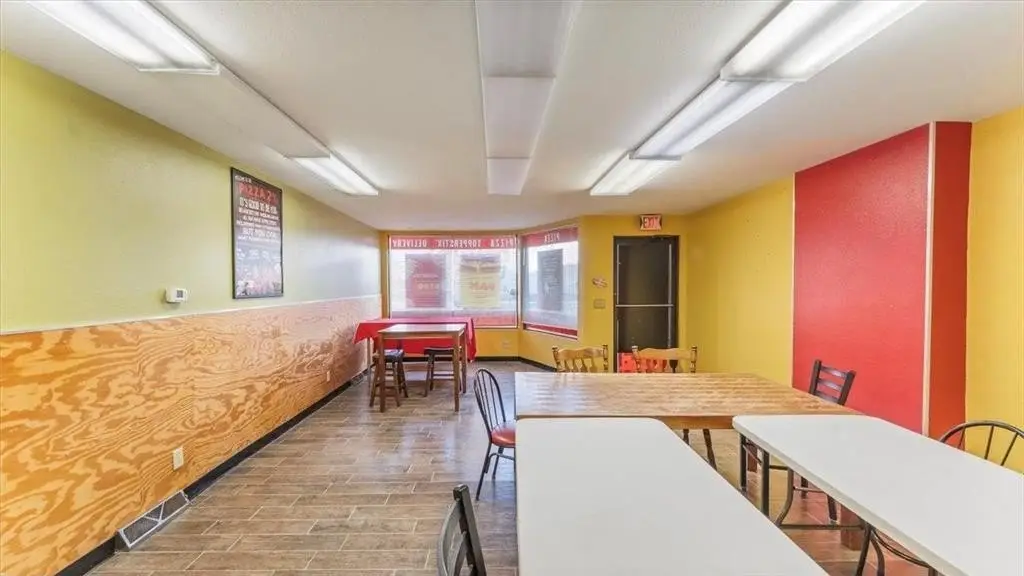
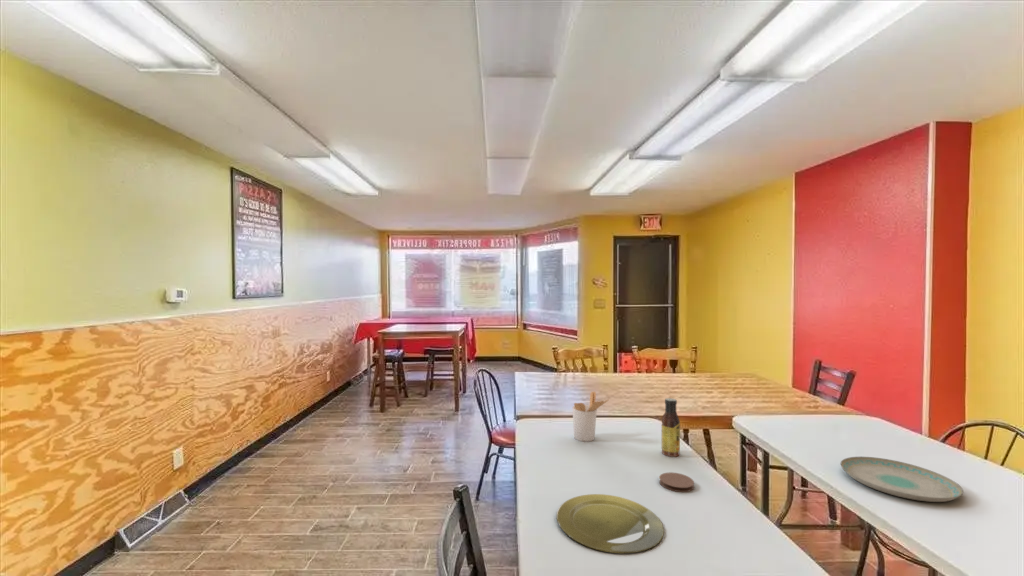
+ coaster (676, 481)
+ plate (608, 520)
+ sauce bottle (670, 427)
+ utensil holder (589, 417)
+ plate (897, 478)
